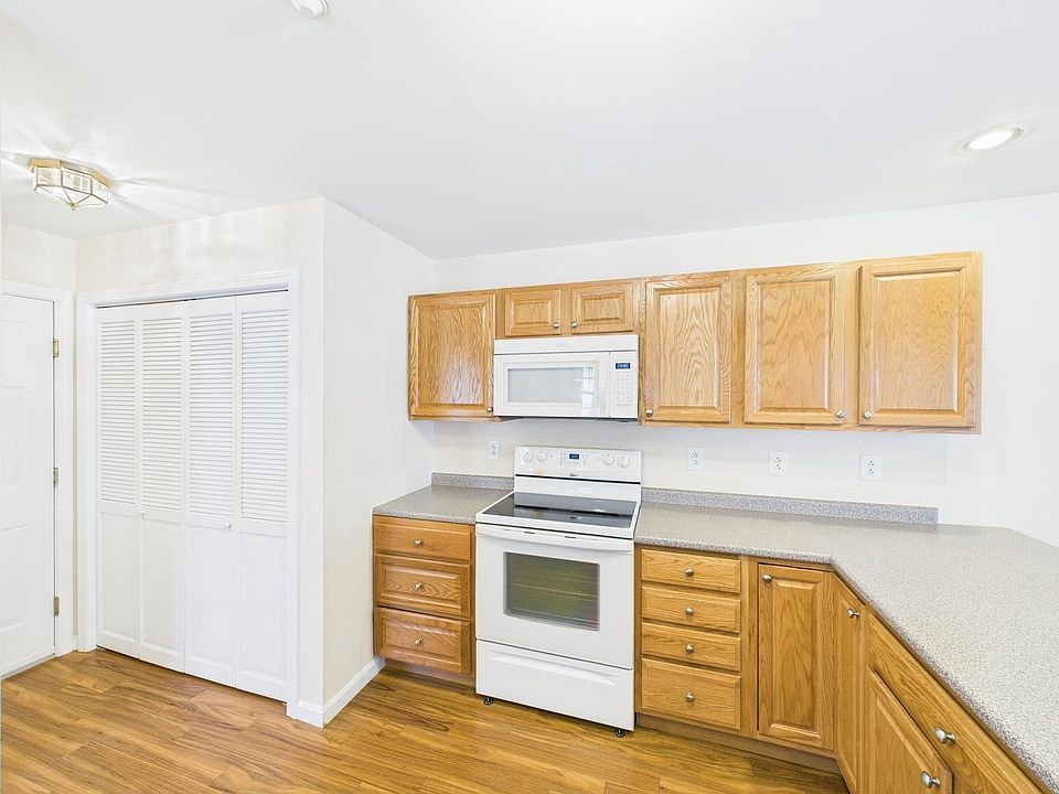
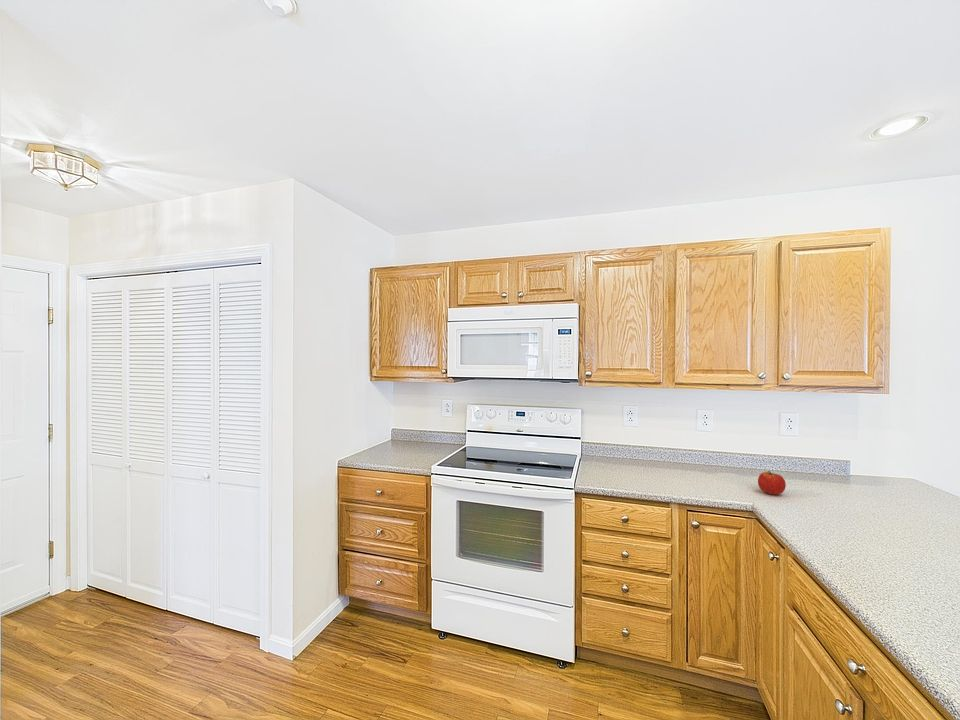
+ apple (771, 482)
